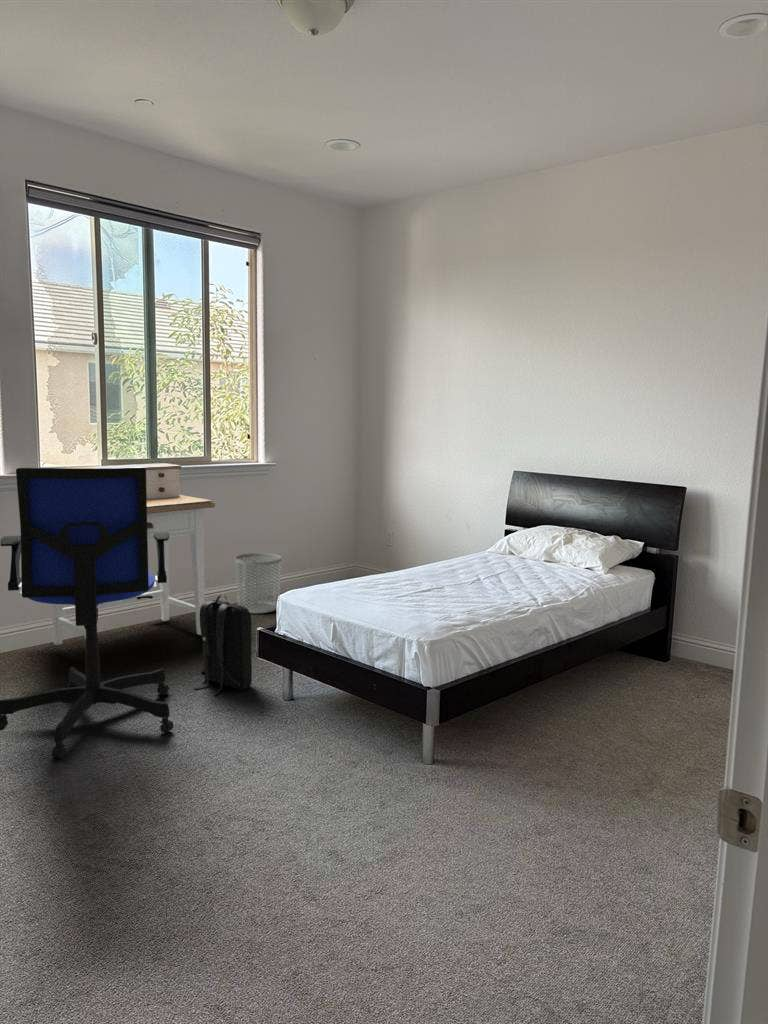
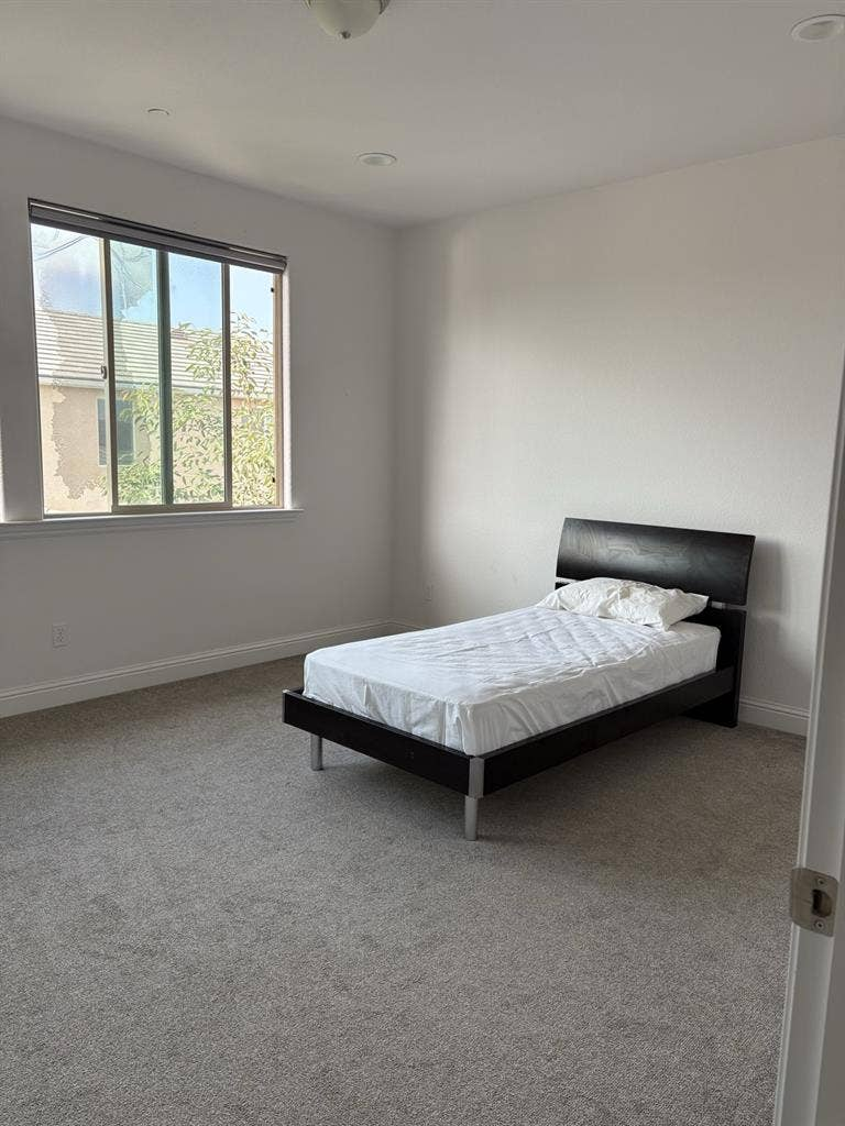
- backpack (220, 641)
- desk (148, 539)
- waste bin (258, 583)
- office chair (82, 594)
